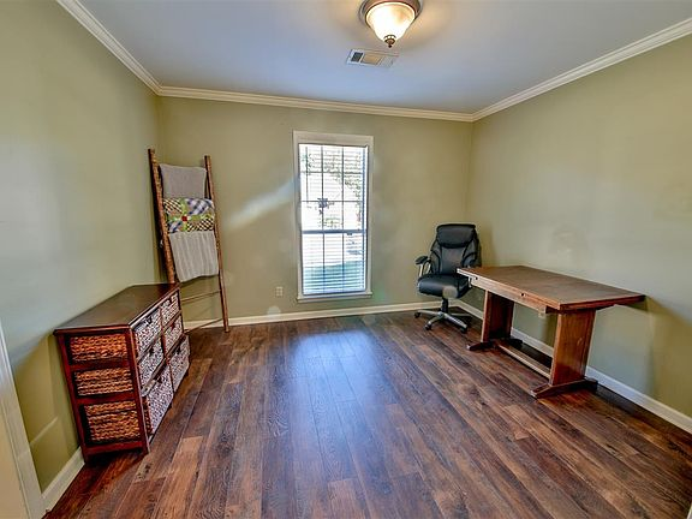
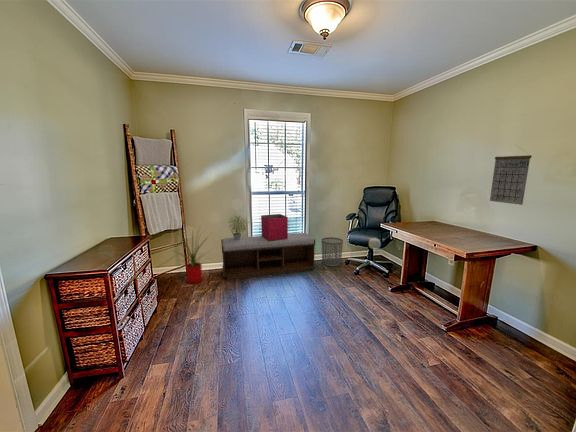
+ calendar (509, 174)
+ house plant (193, 254)
+ waste bin (331, 251)
+ potted plant (238, 226)
+ storage bin (274, 226)
+ bench (268, 254)
